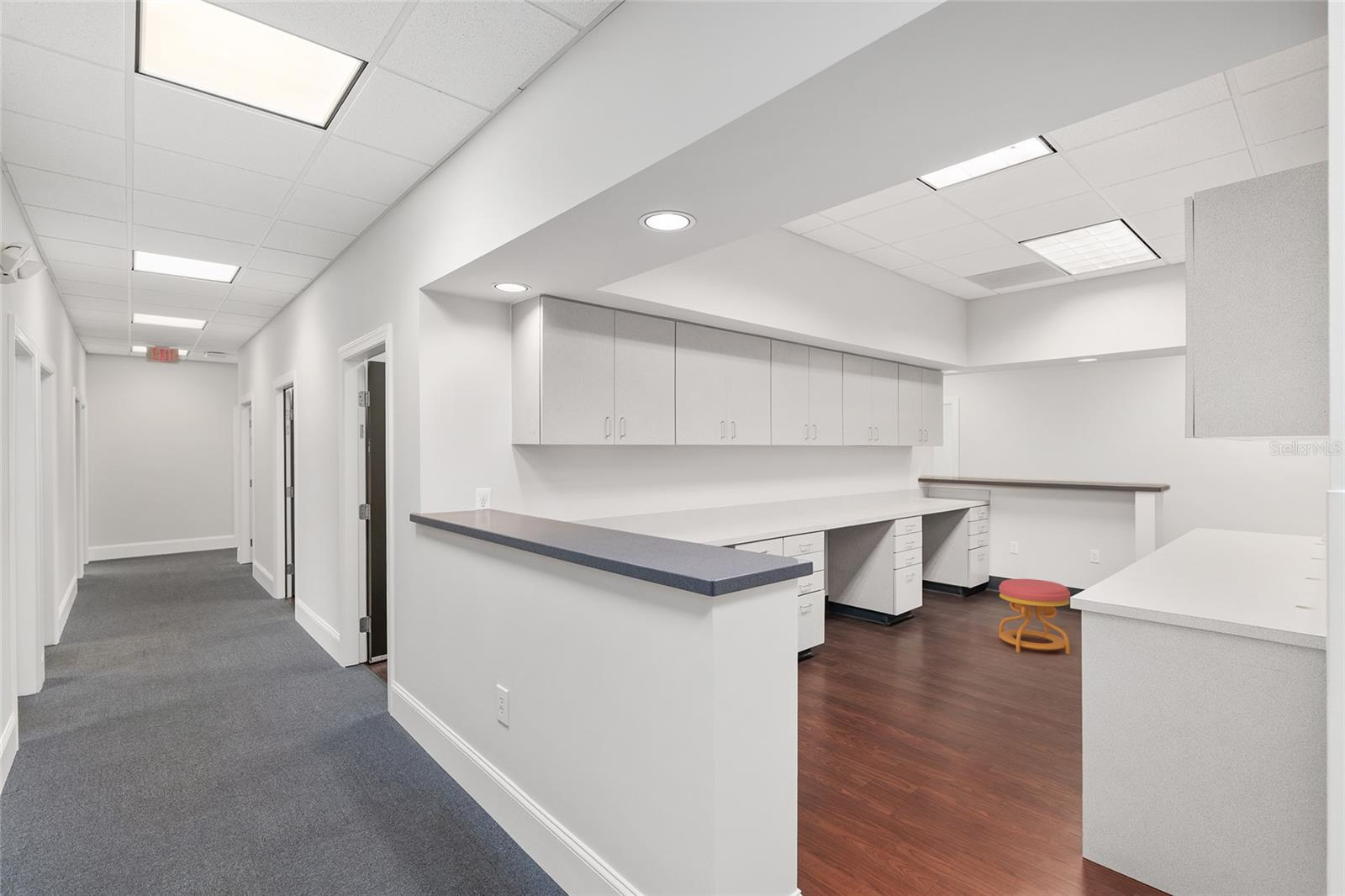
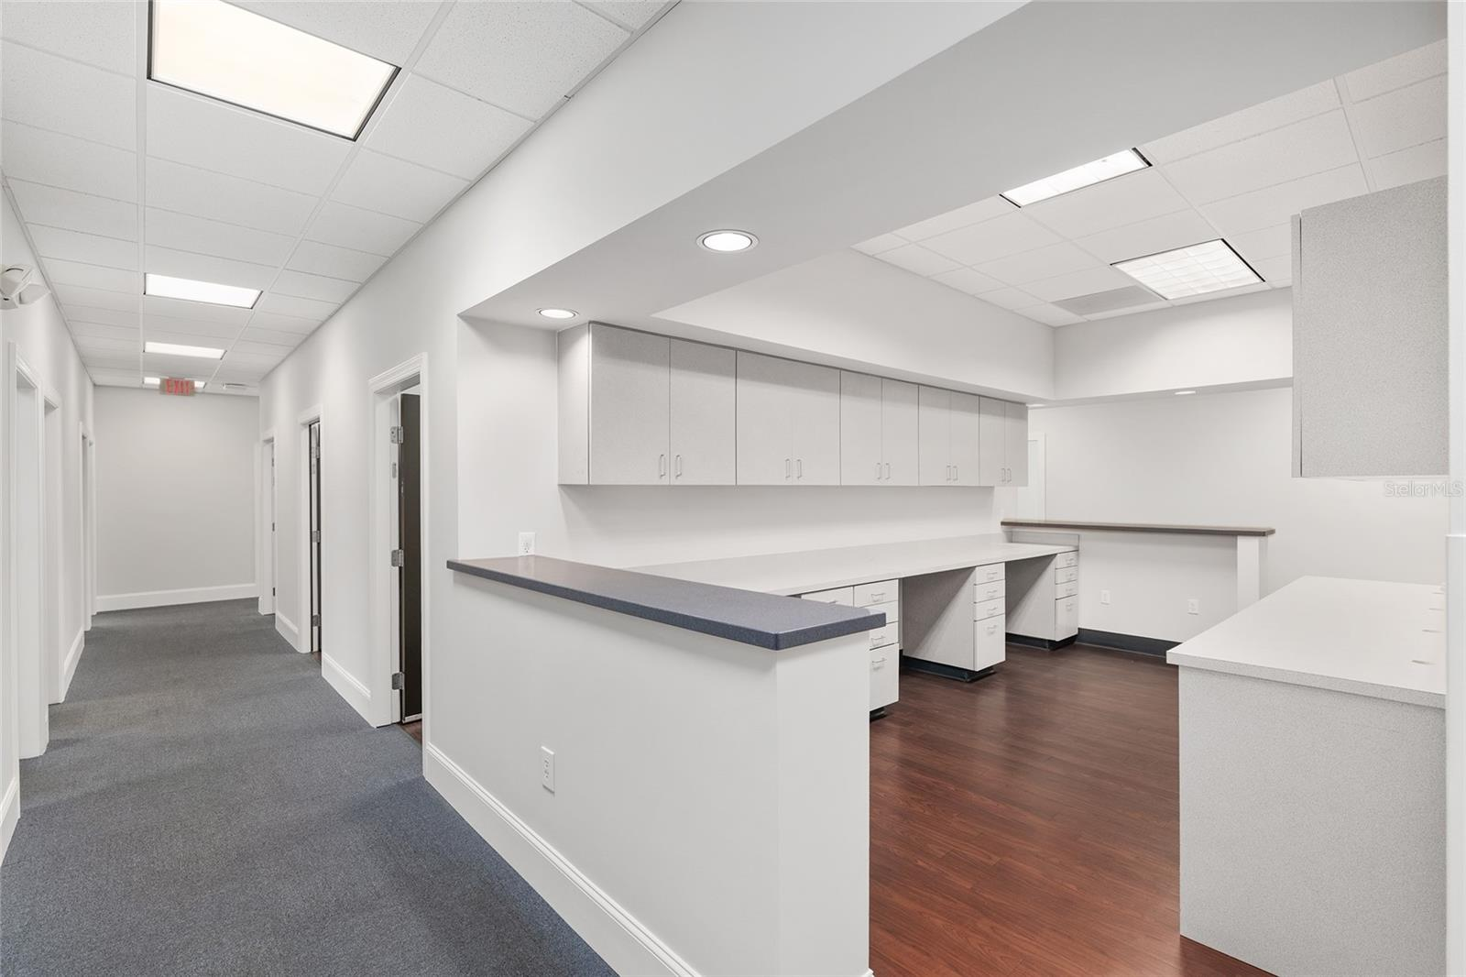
- stool (1031, 614)
